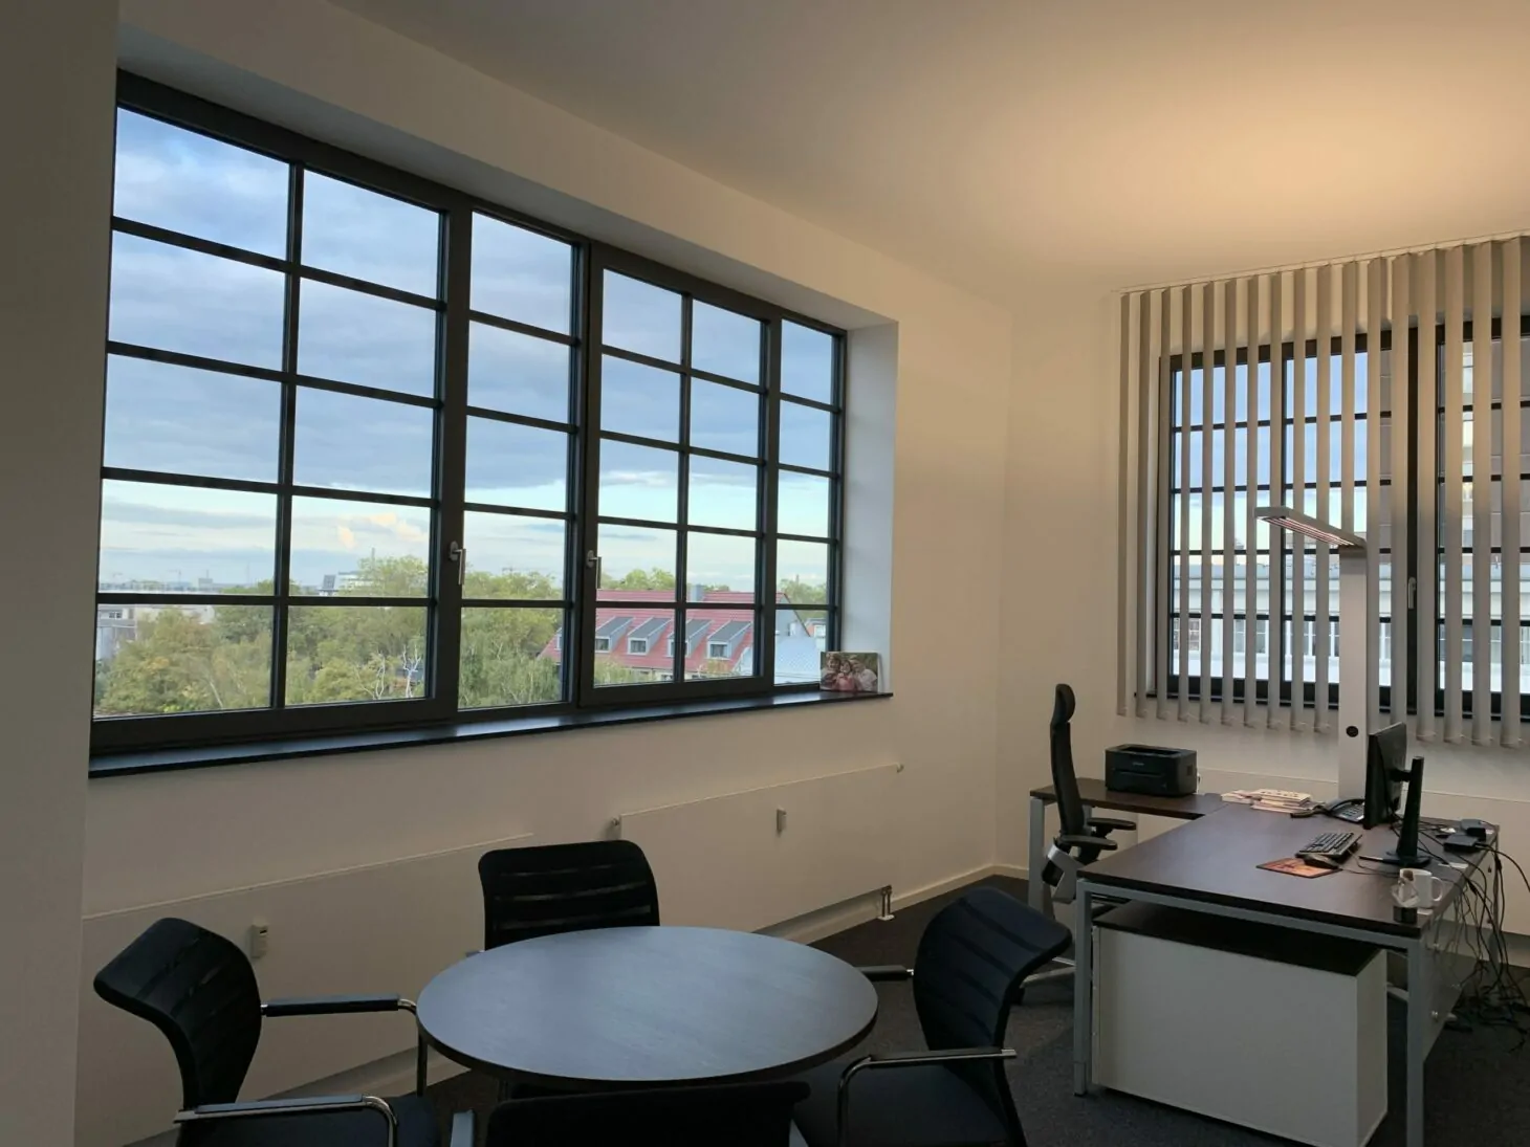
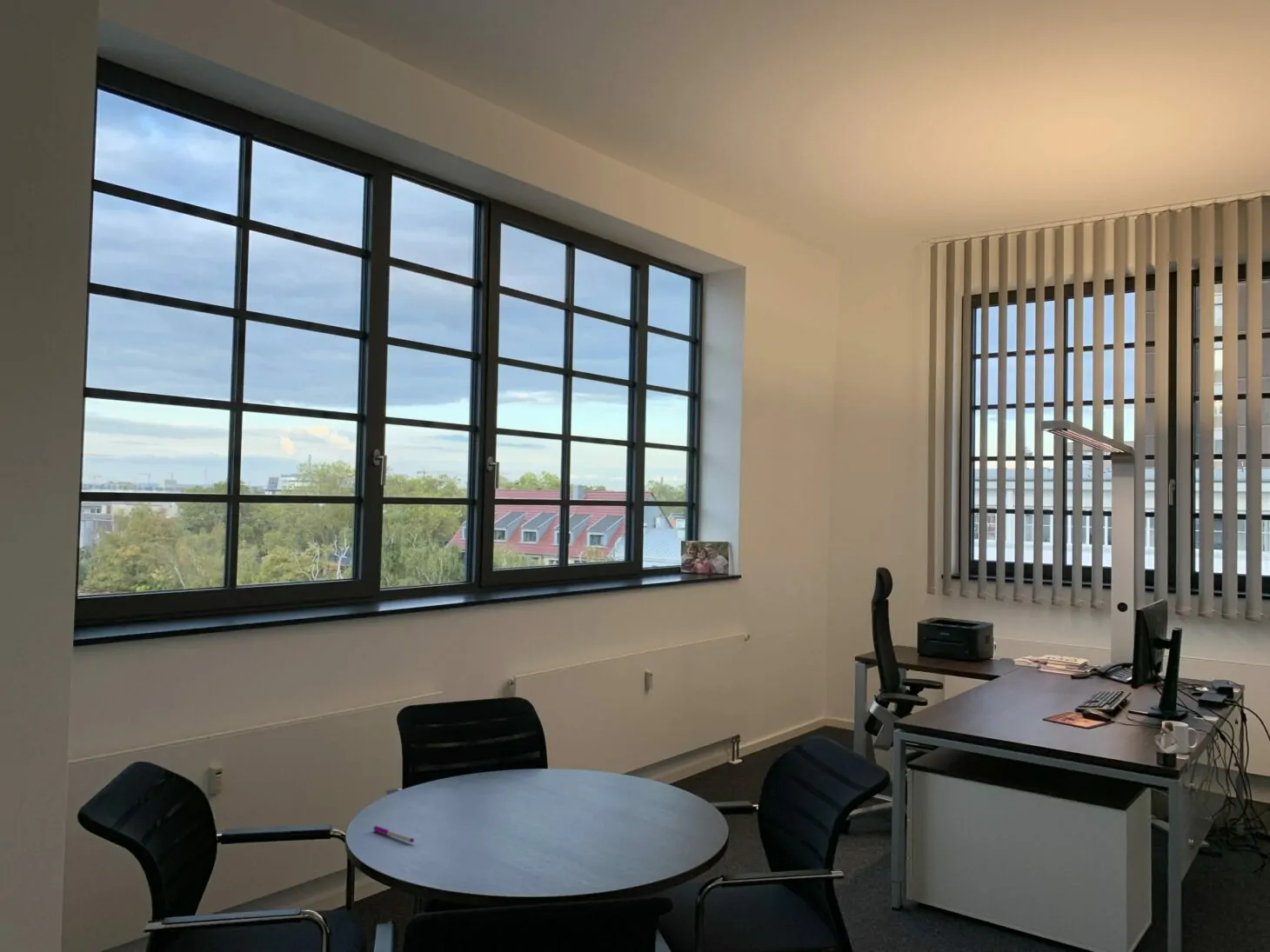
+ pen (393, 834)
